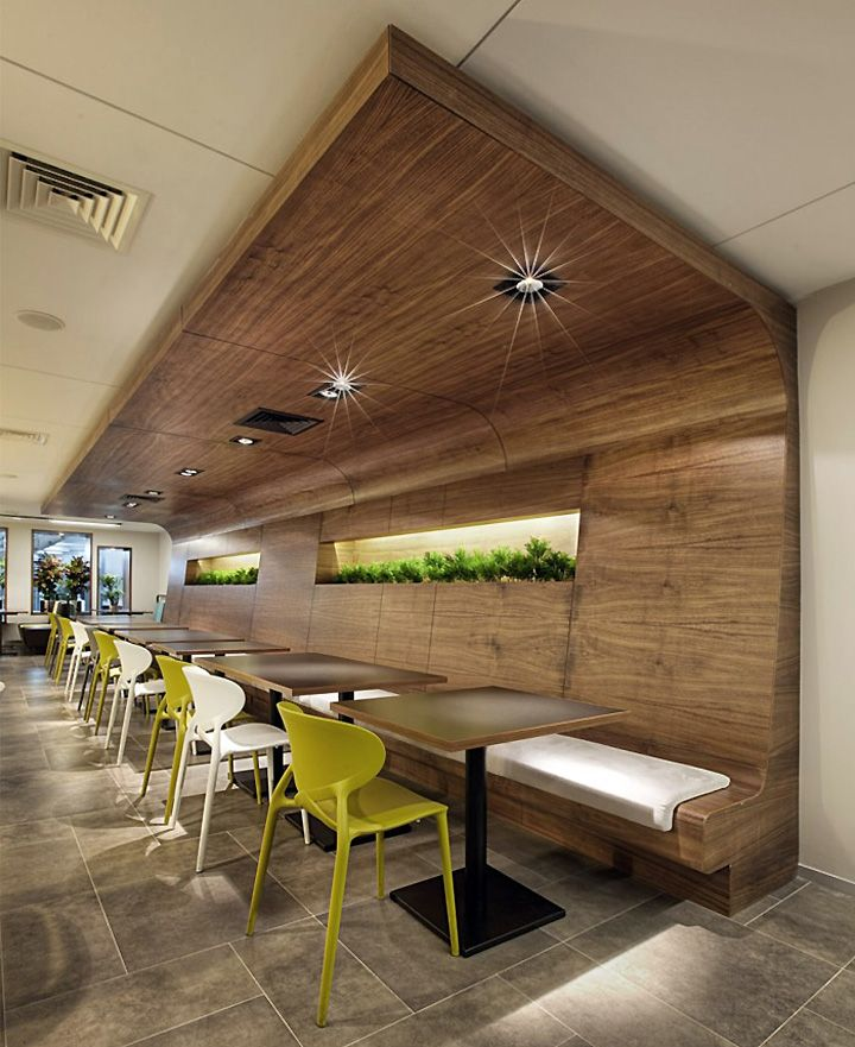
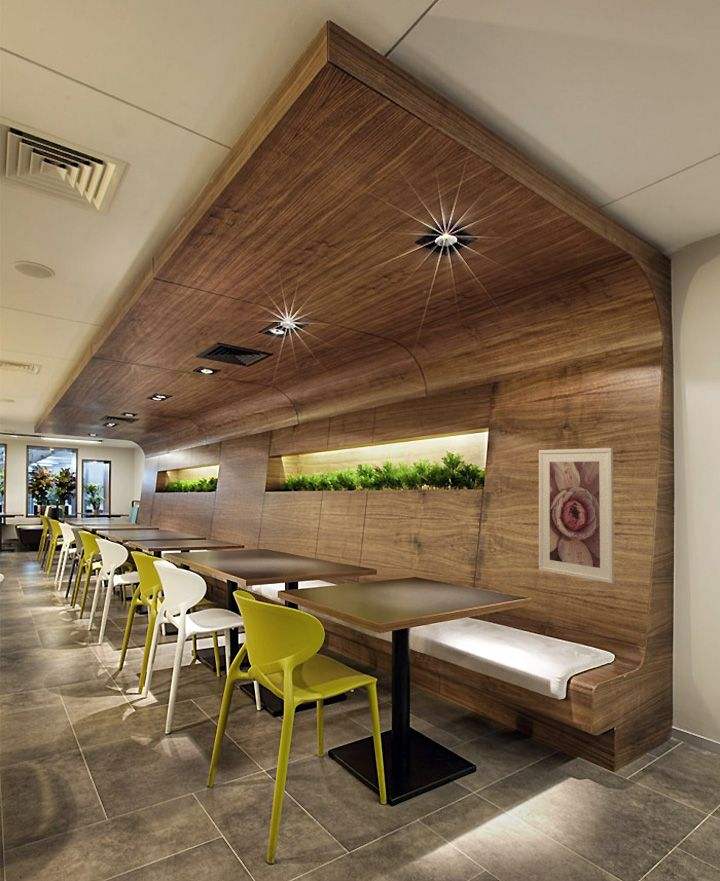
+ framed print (574, 512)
